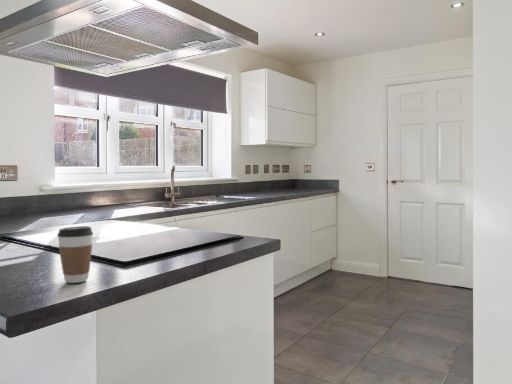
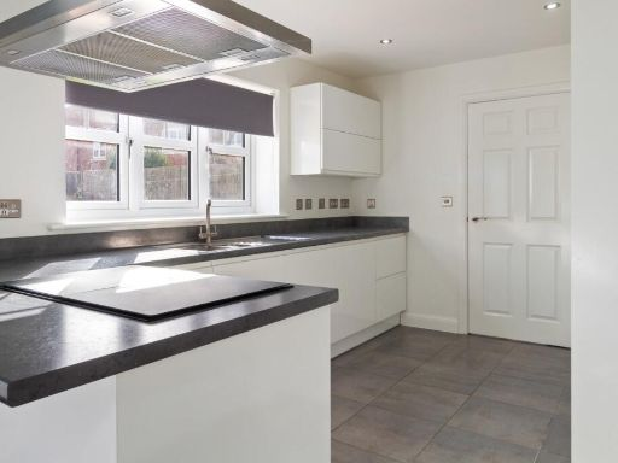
- coffee cup (75, 253)
